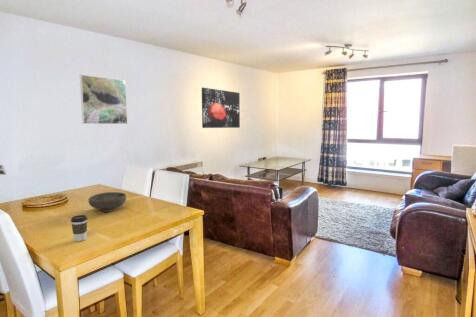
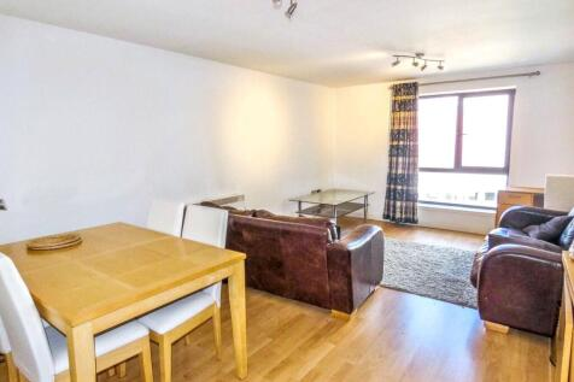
- bowl (108, 202)
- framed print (105, 101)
- wall art (222, 109)
- coffee cup (79, 228)
